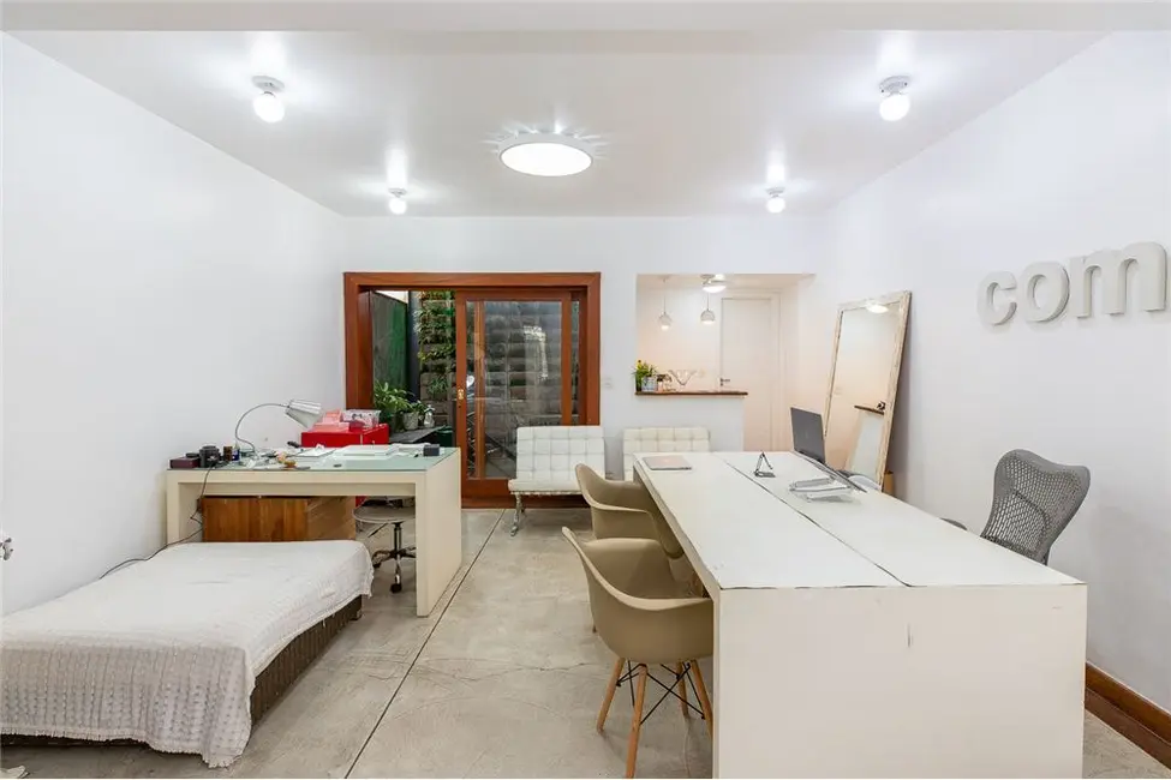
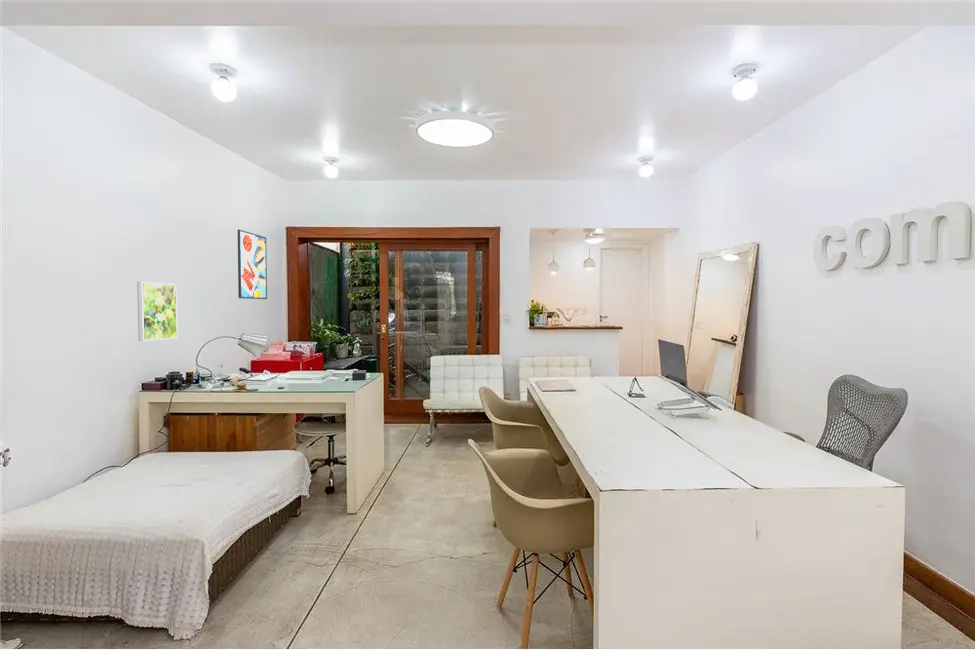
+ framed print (253, 266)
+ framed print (158, 311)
